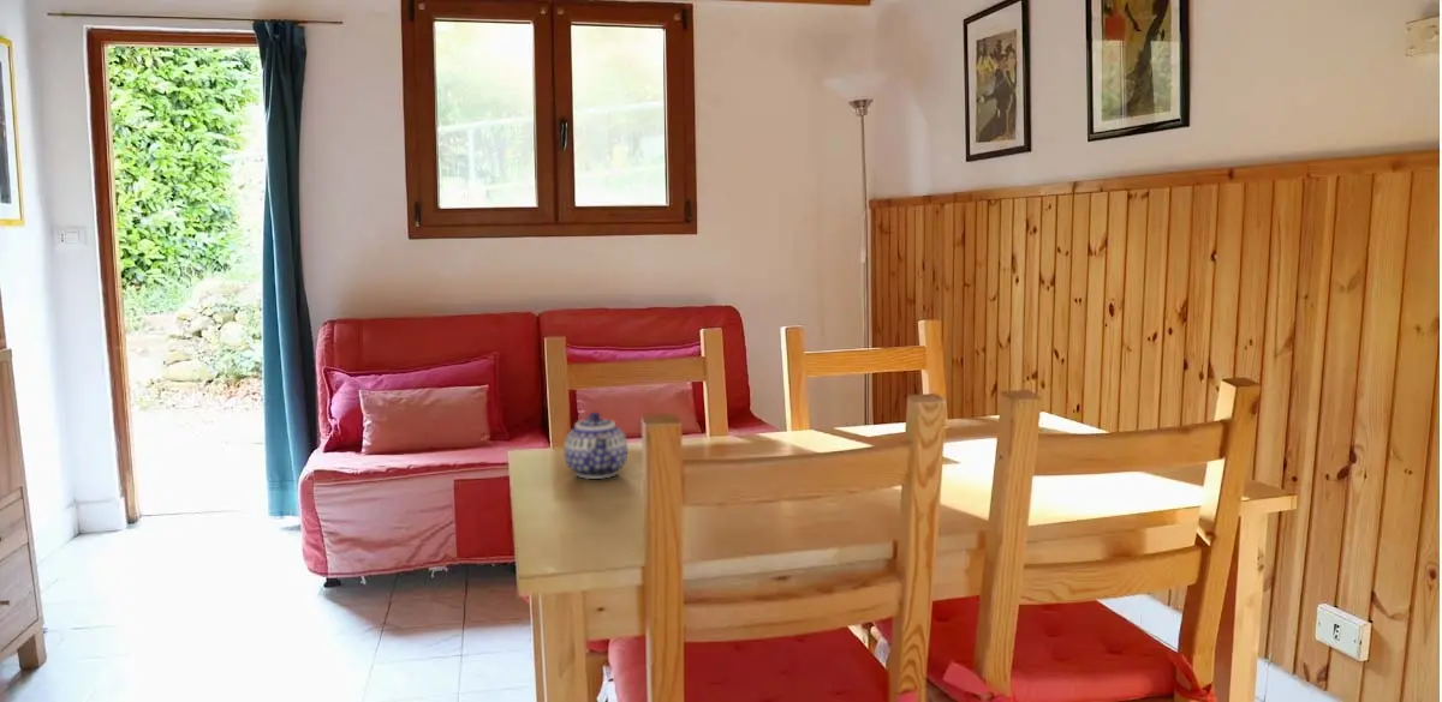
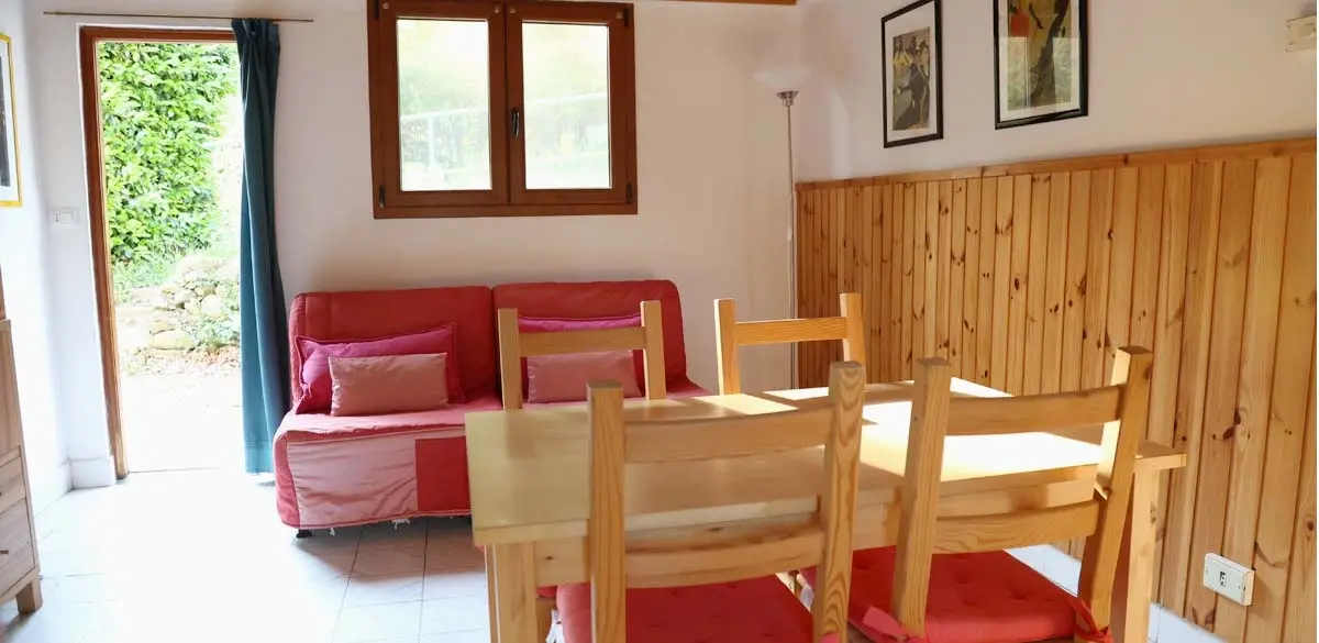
- teapot (595, 443)
